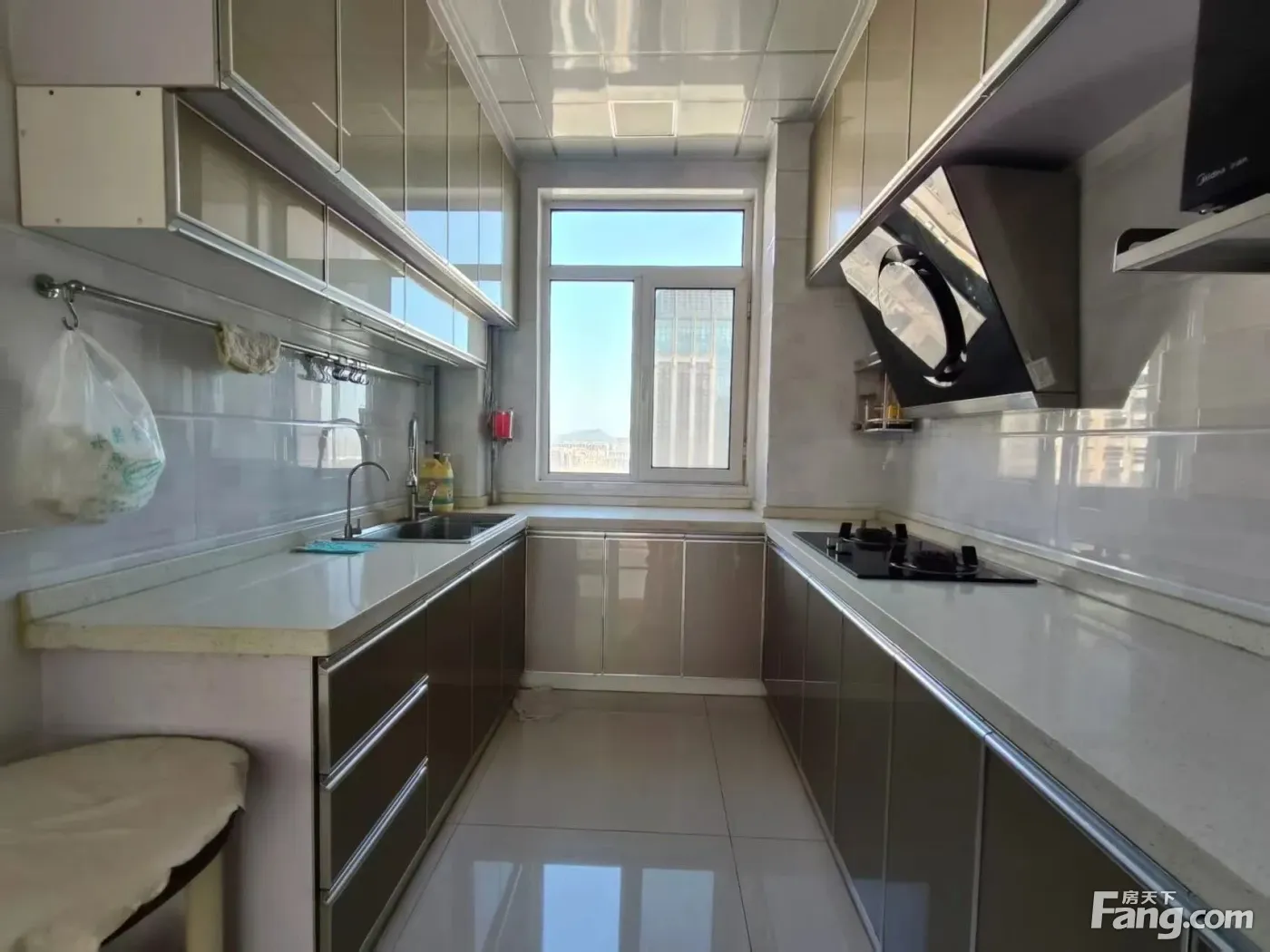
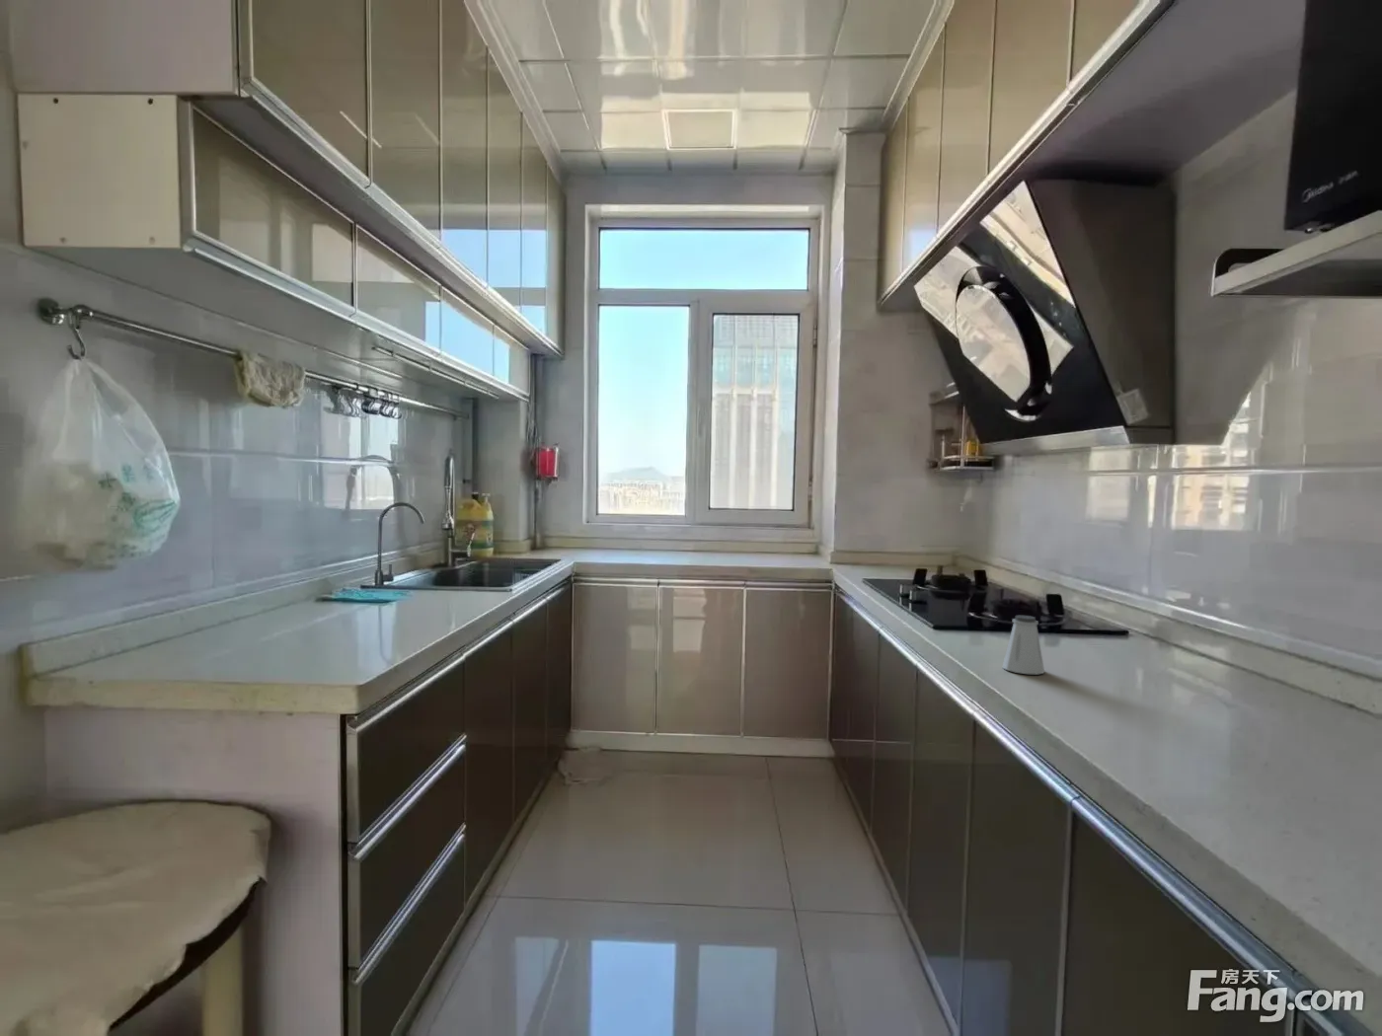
+ saltshaker (1024, 642)
